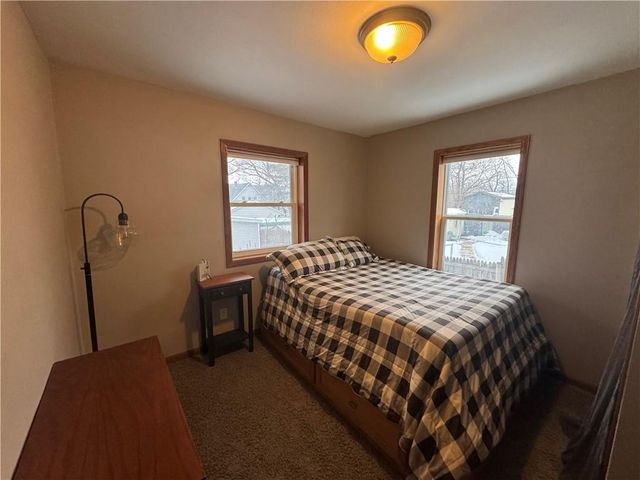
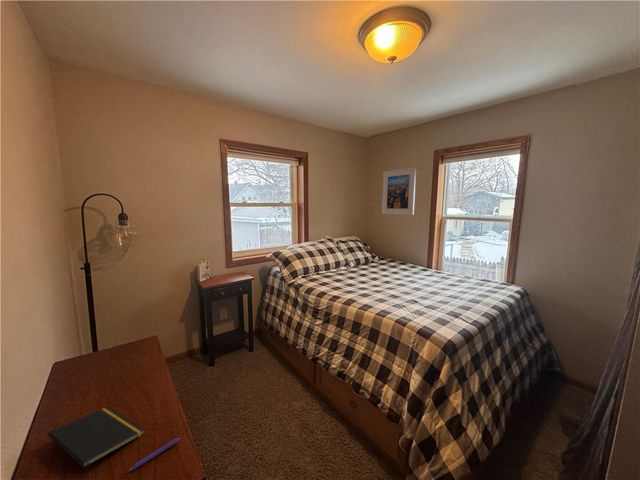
+ notepad (97, 432)
+ pen (155, 453)
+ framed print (397, 192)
